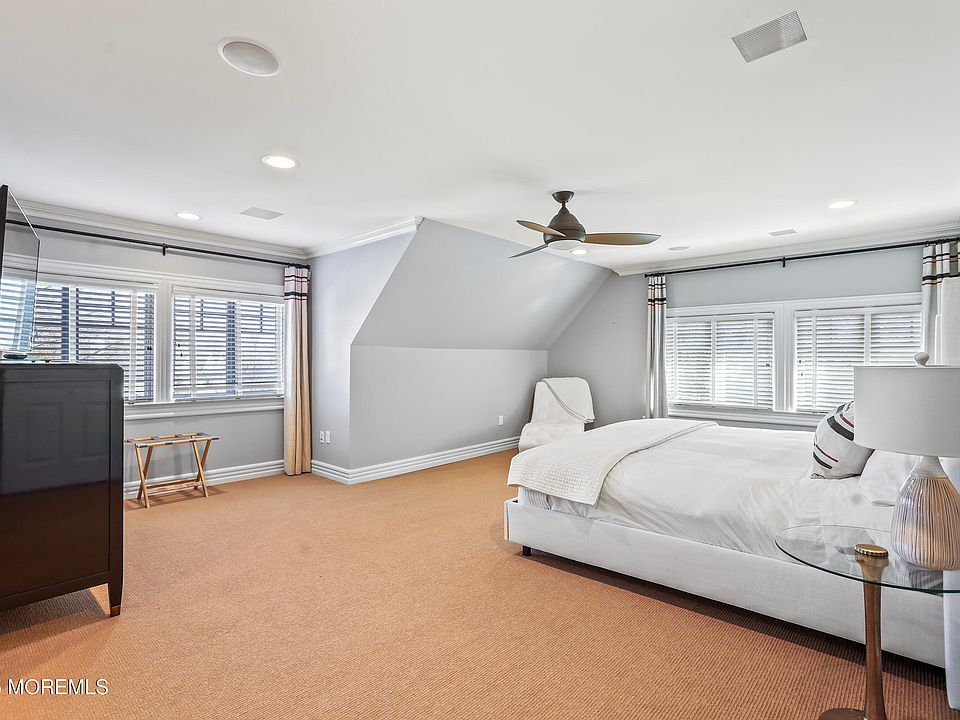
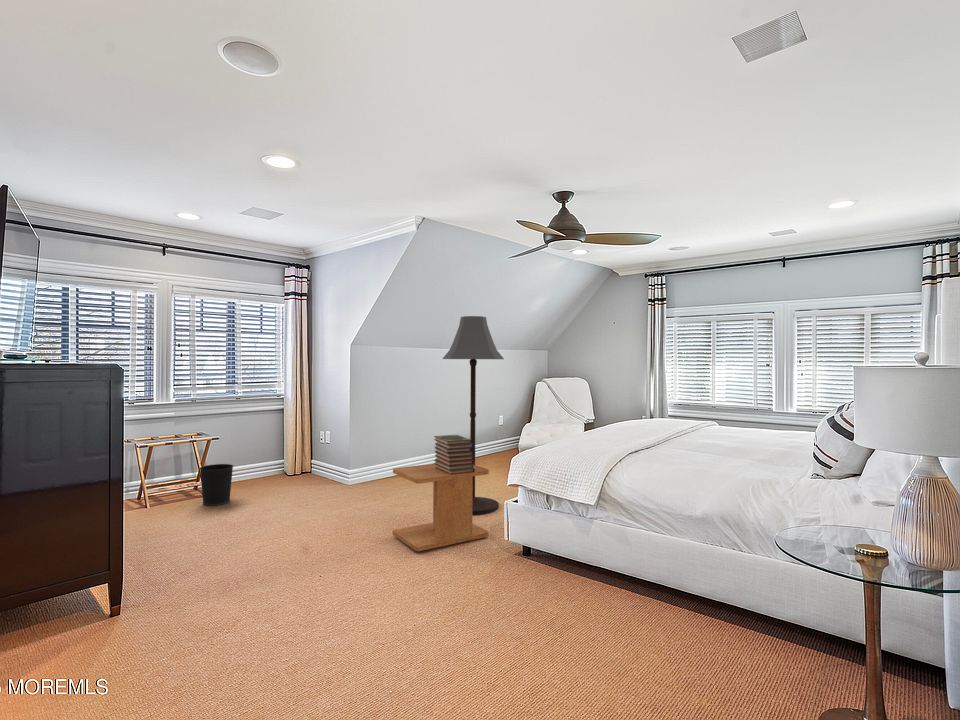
+ side table (440, 503)
+ floor lamp (472, 412)
+ book stack (453, 453)
+ wastebasket (216, 484)
